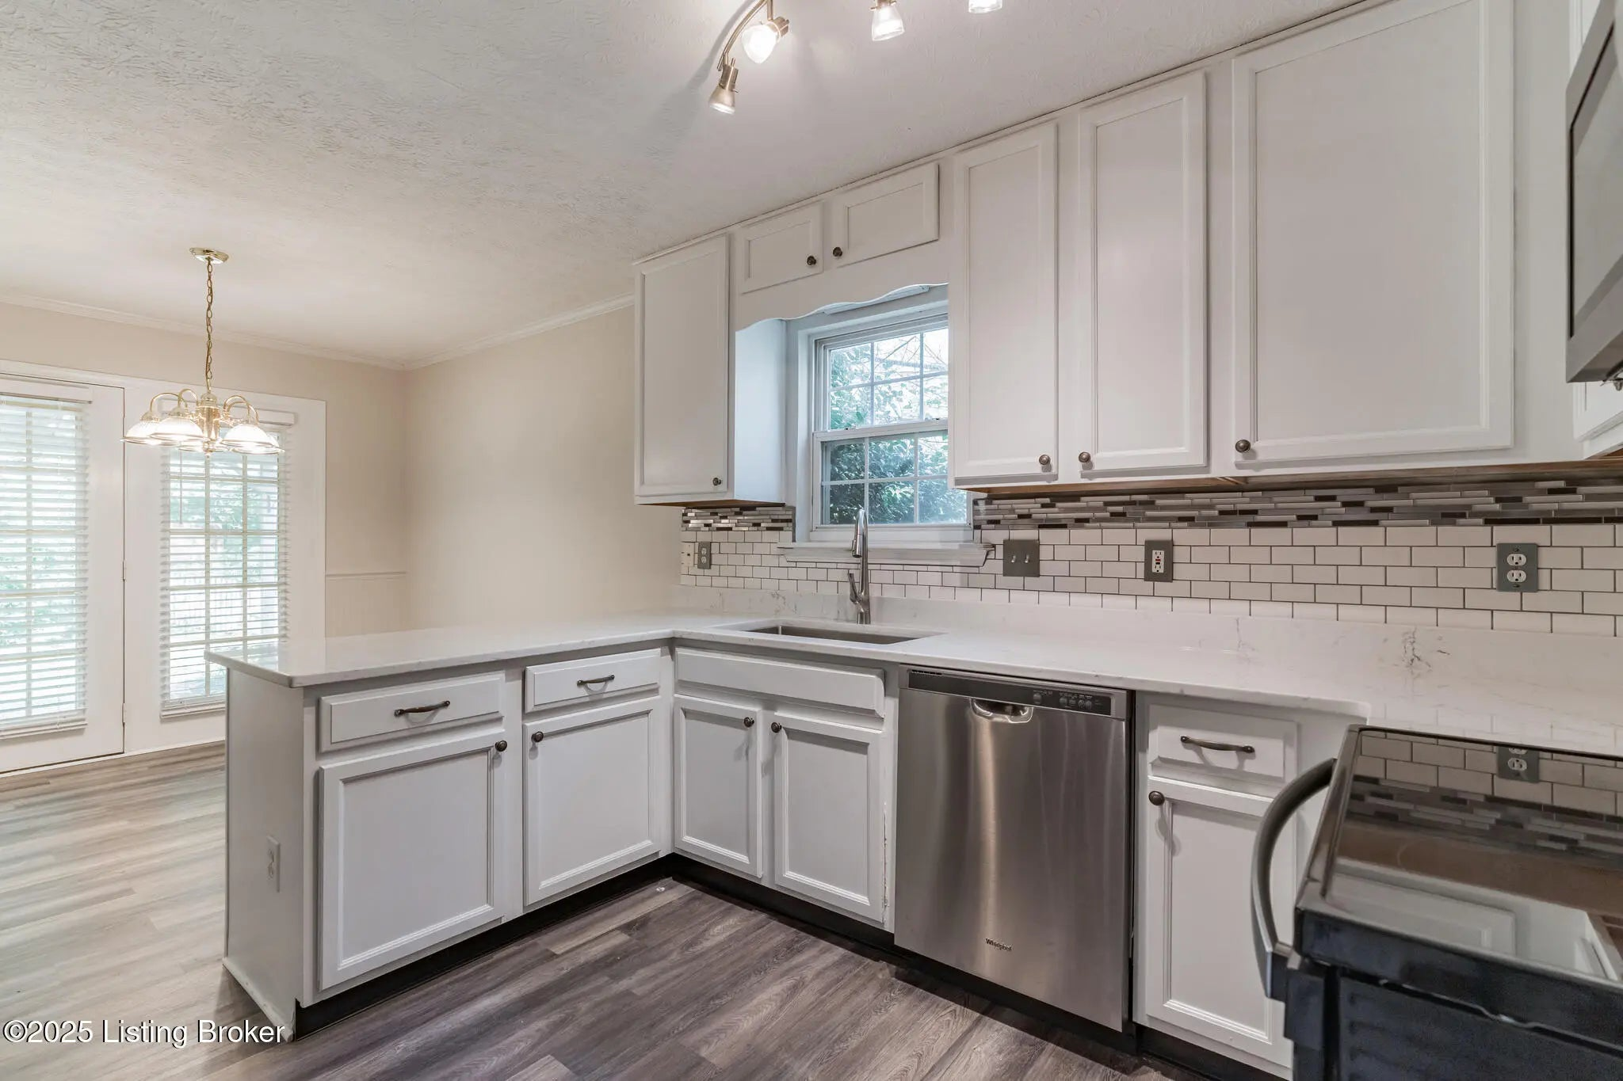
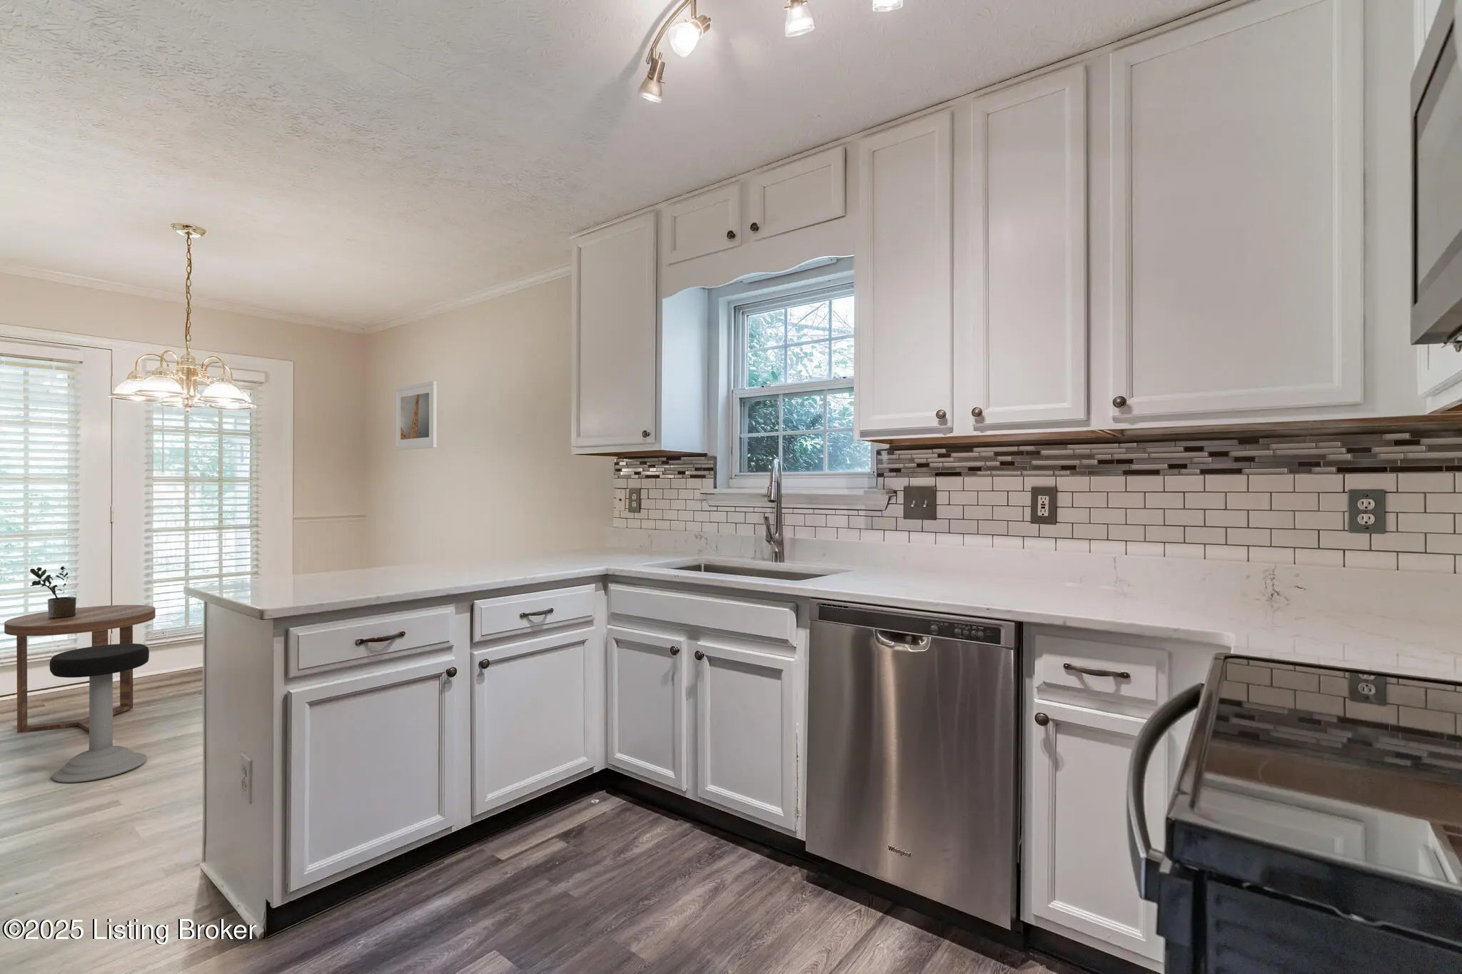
+ stool (101, 709)
+ potted plant (54, 591)
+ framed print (415, 416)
+ side table (92, 646)
